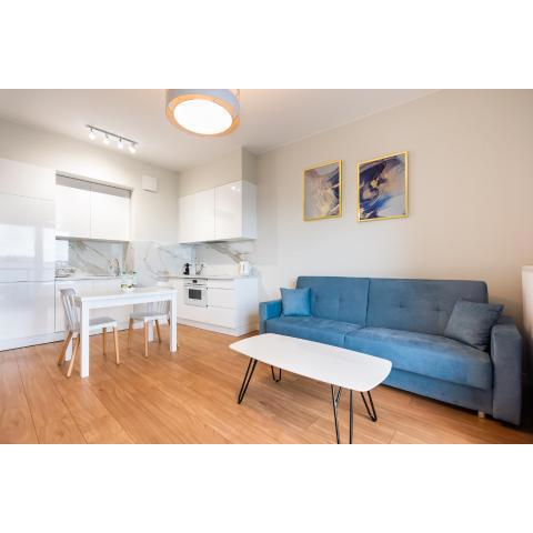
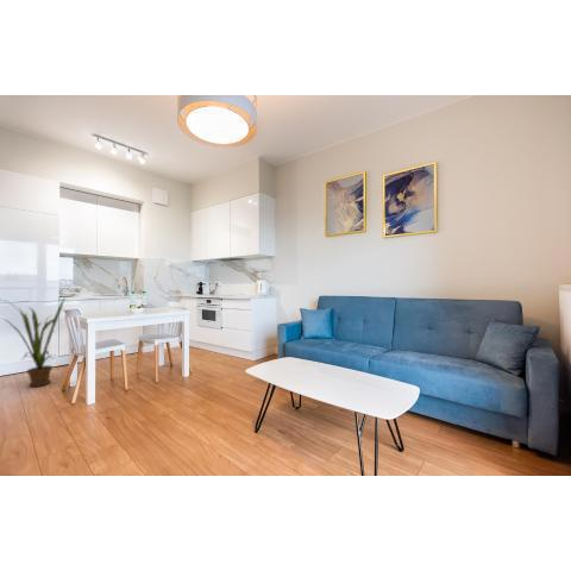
+ house plant (33, 341)
